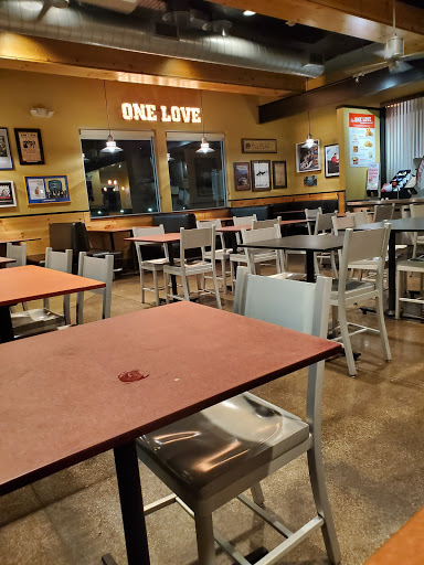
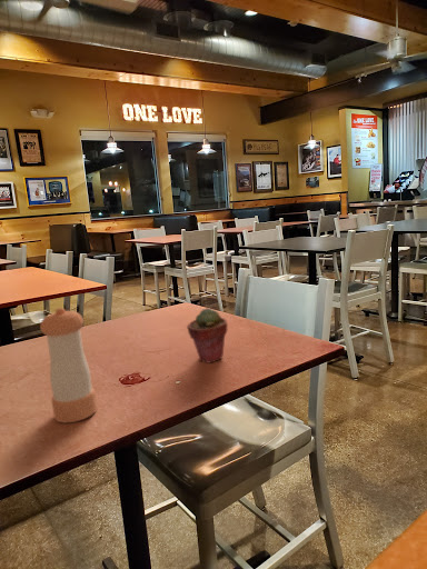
+ potted succulent (208, 332)
+ pepper shaker (68, 361)
